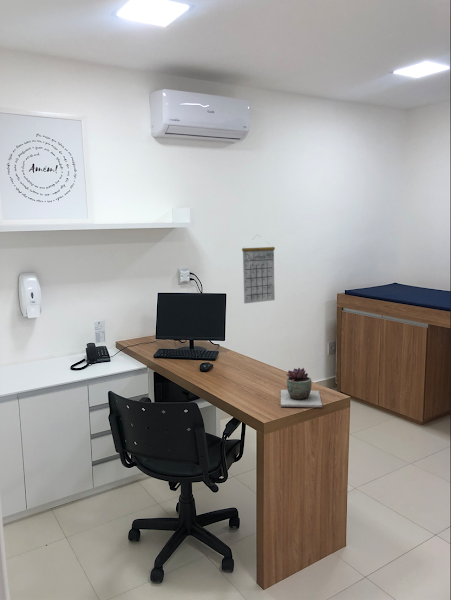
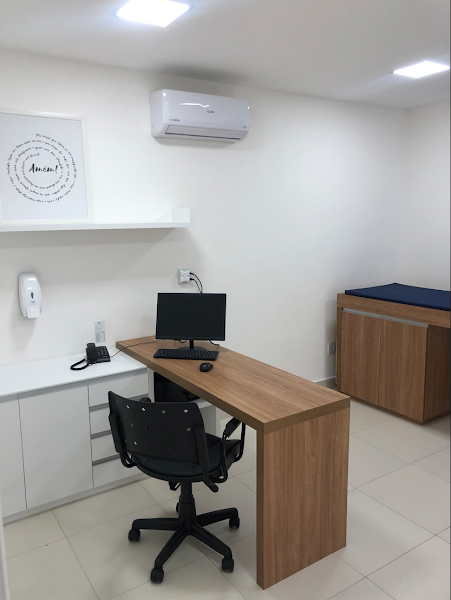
- succulent plant (300, 383)
- calendar (259, 268)
